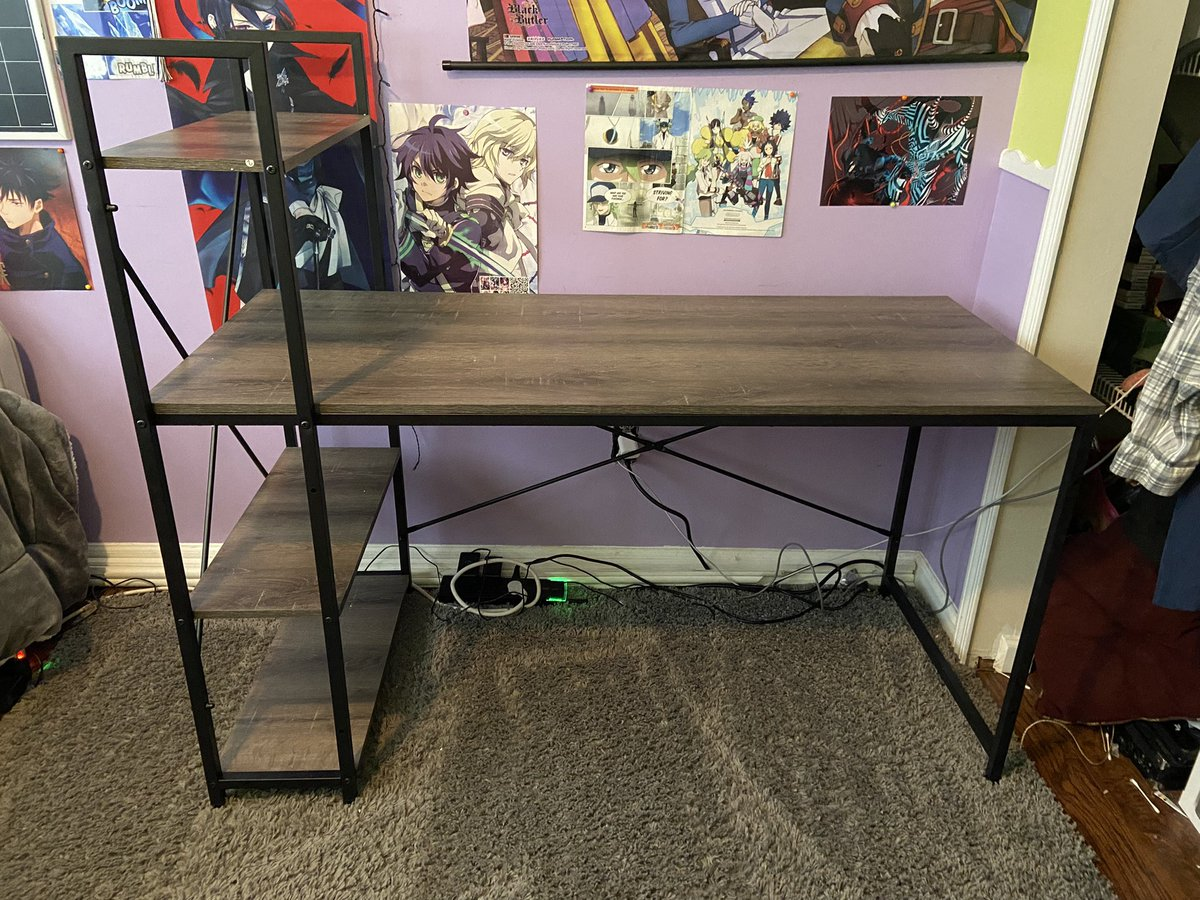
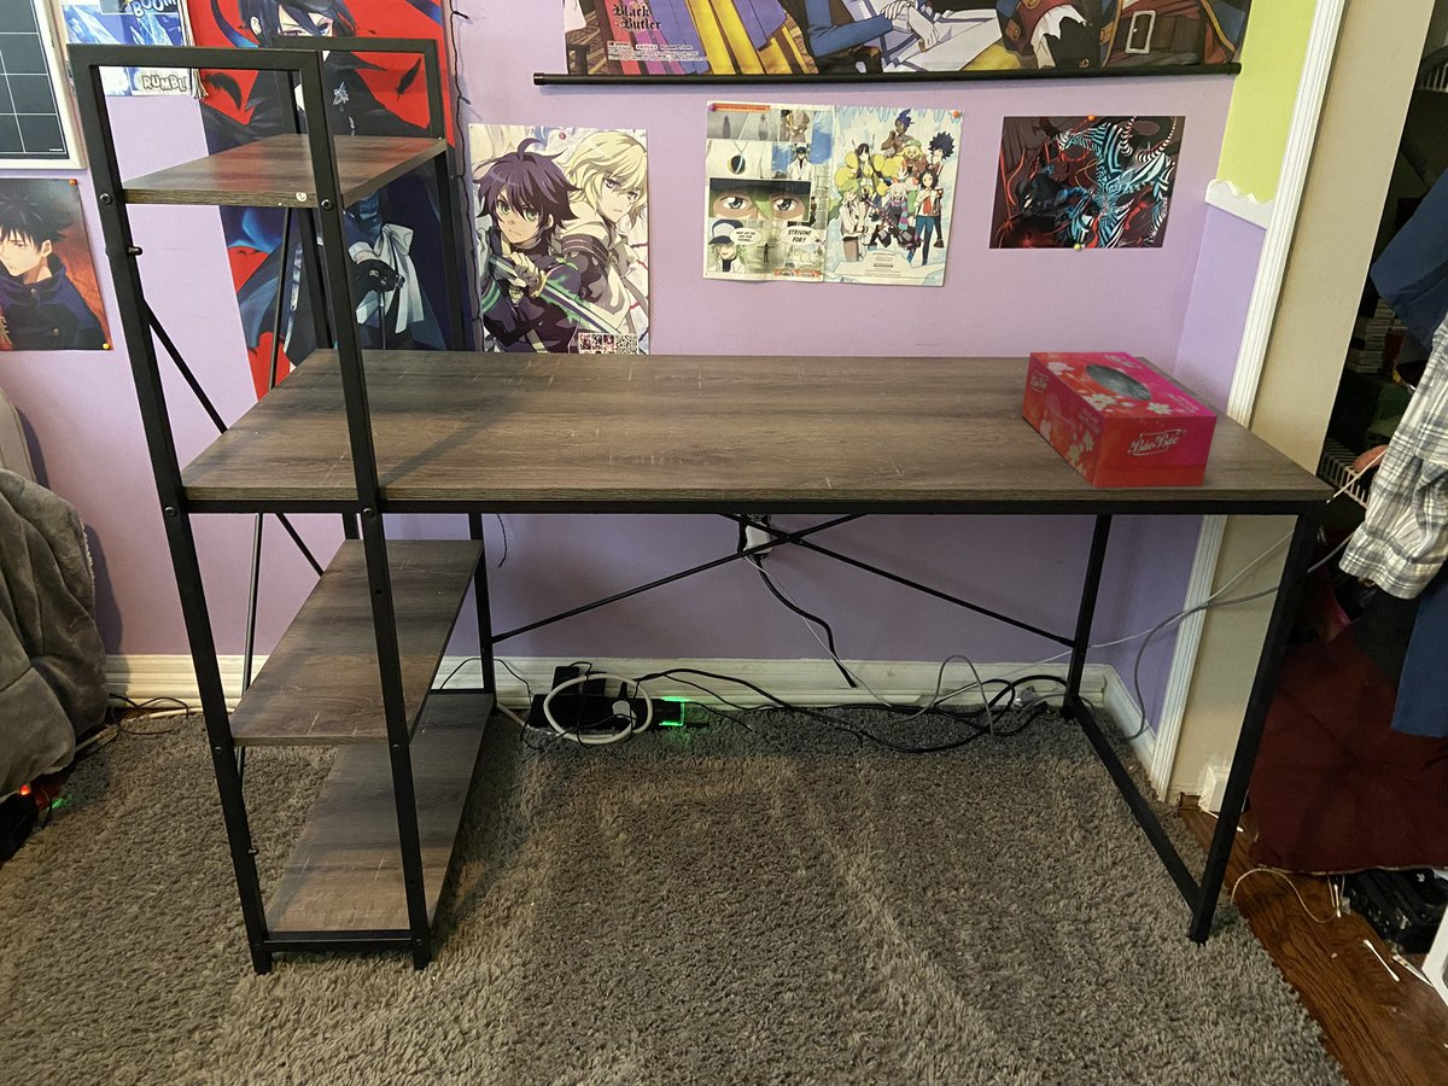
+ tissue box (1110, 414)
